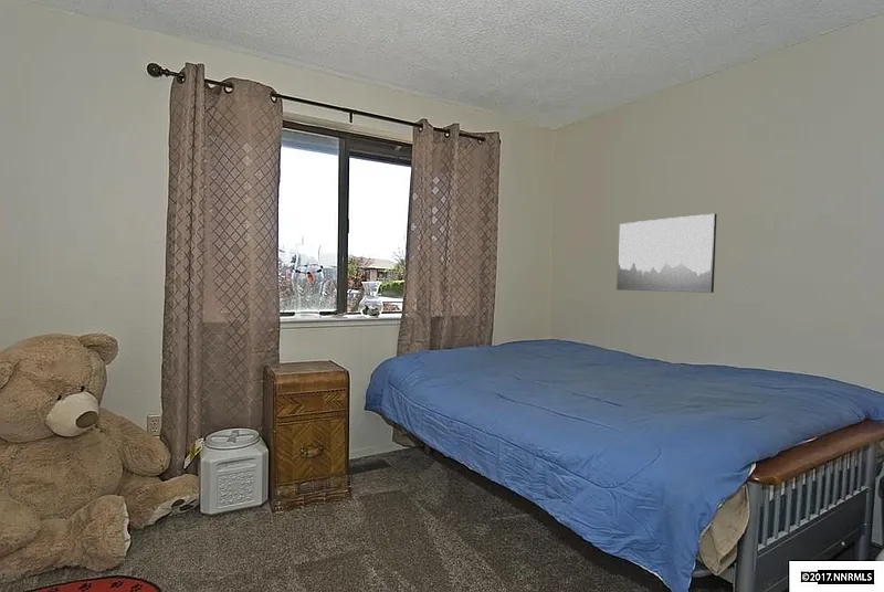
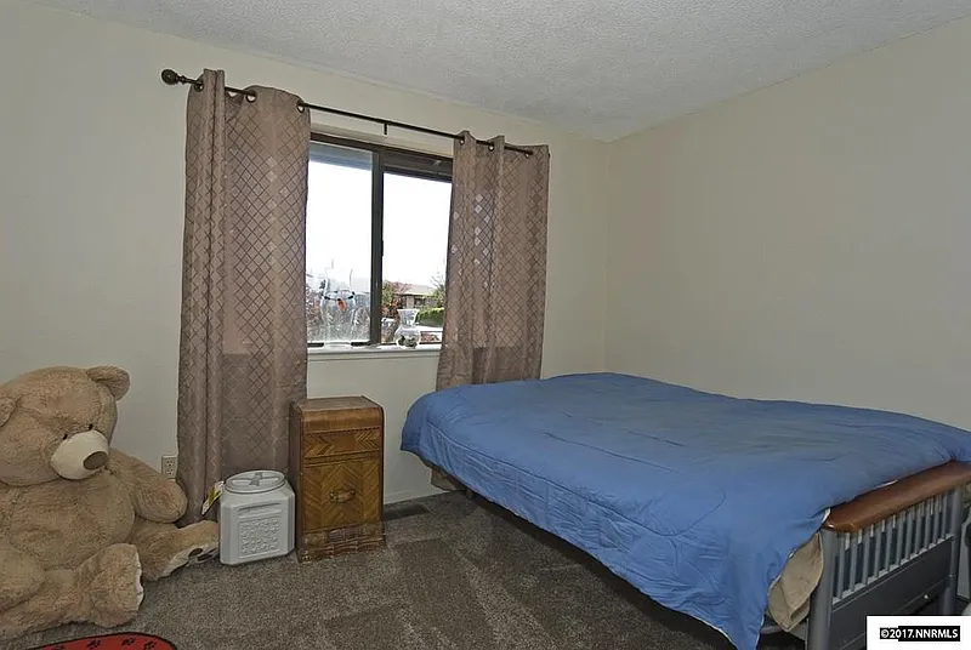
- wall art (662, 255)
